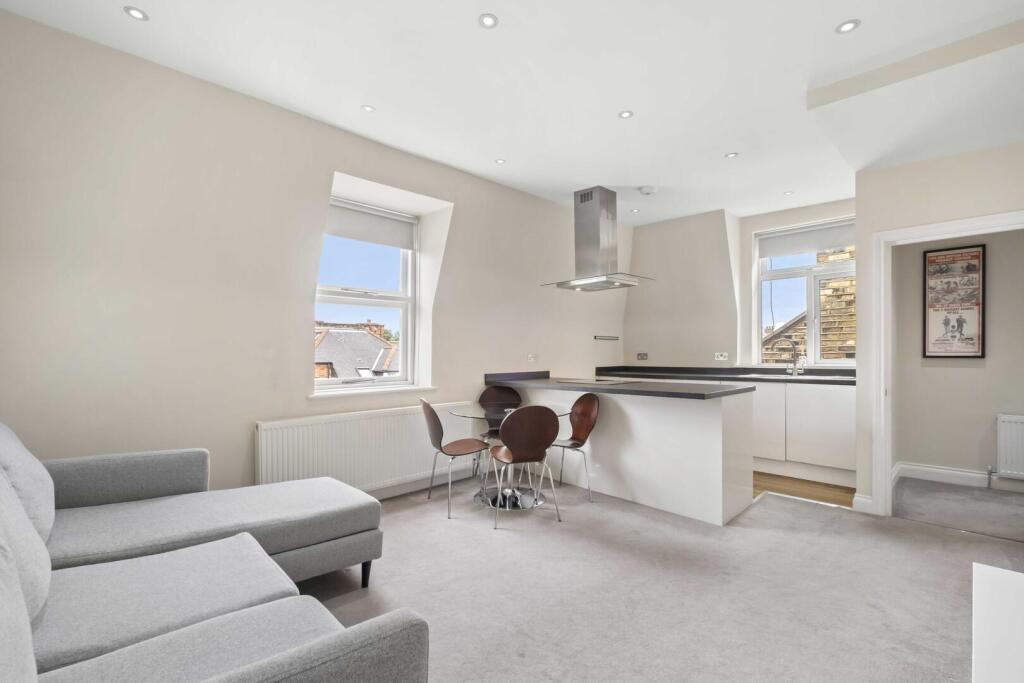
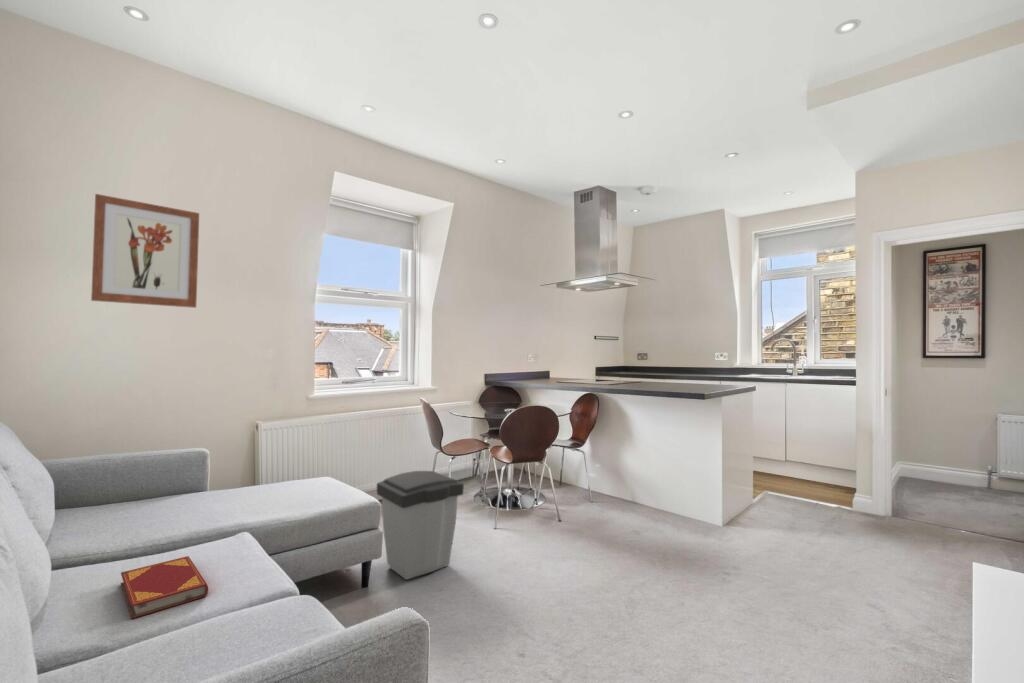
+ hardback book (163, 583)
+ trash can (420, 522)
+ wall art (148, 254)
